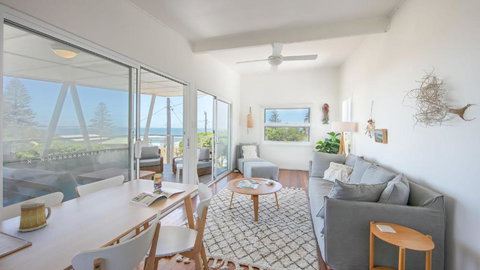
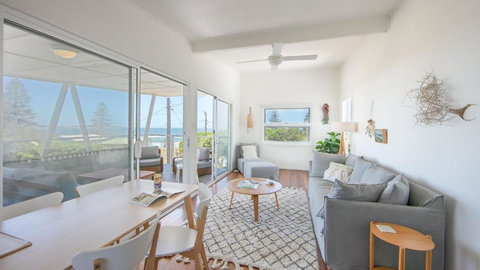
- mug (35, 212)
